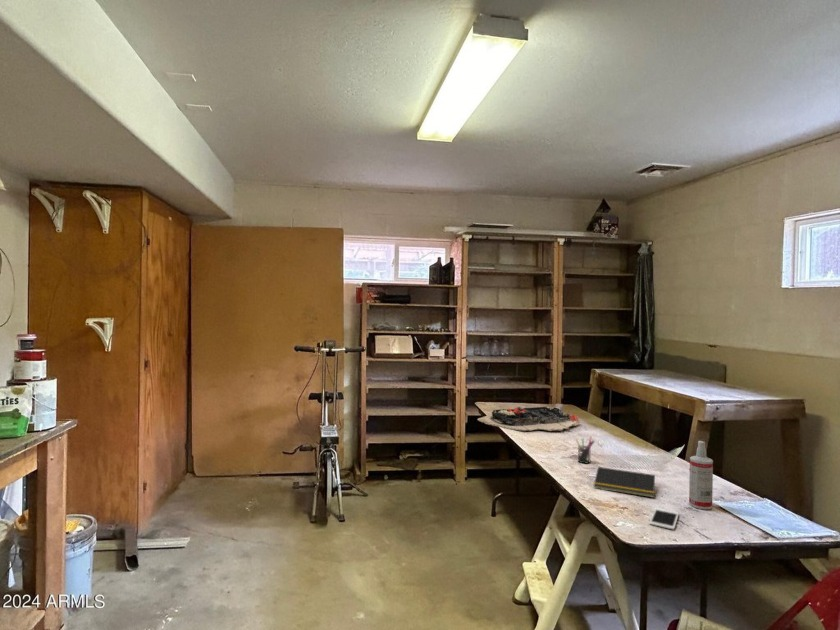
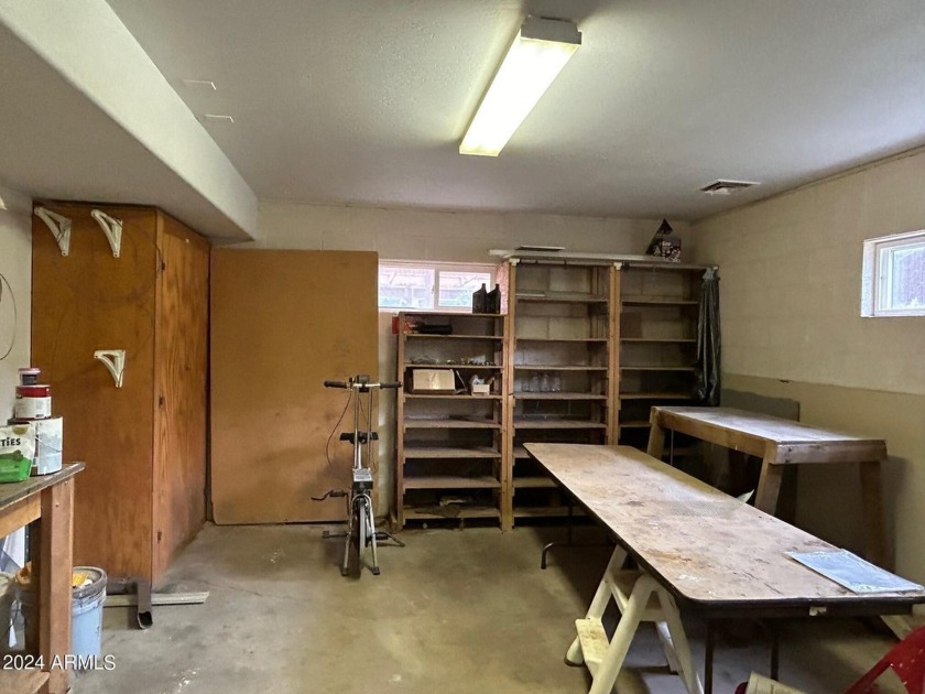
- toolbox (530, 414)
- notepad (624, 481)
- spray bottle (701, 473)
- pen holder (584, 449)
- cell phone (664, 518)
